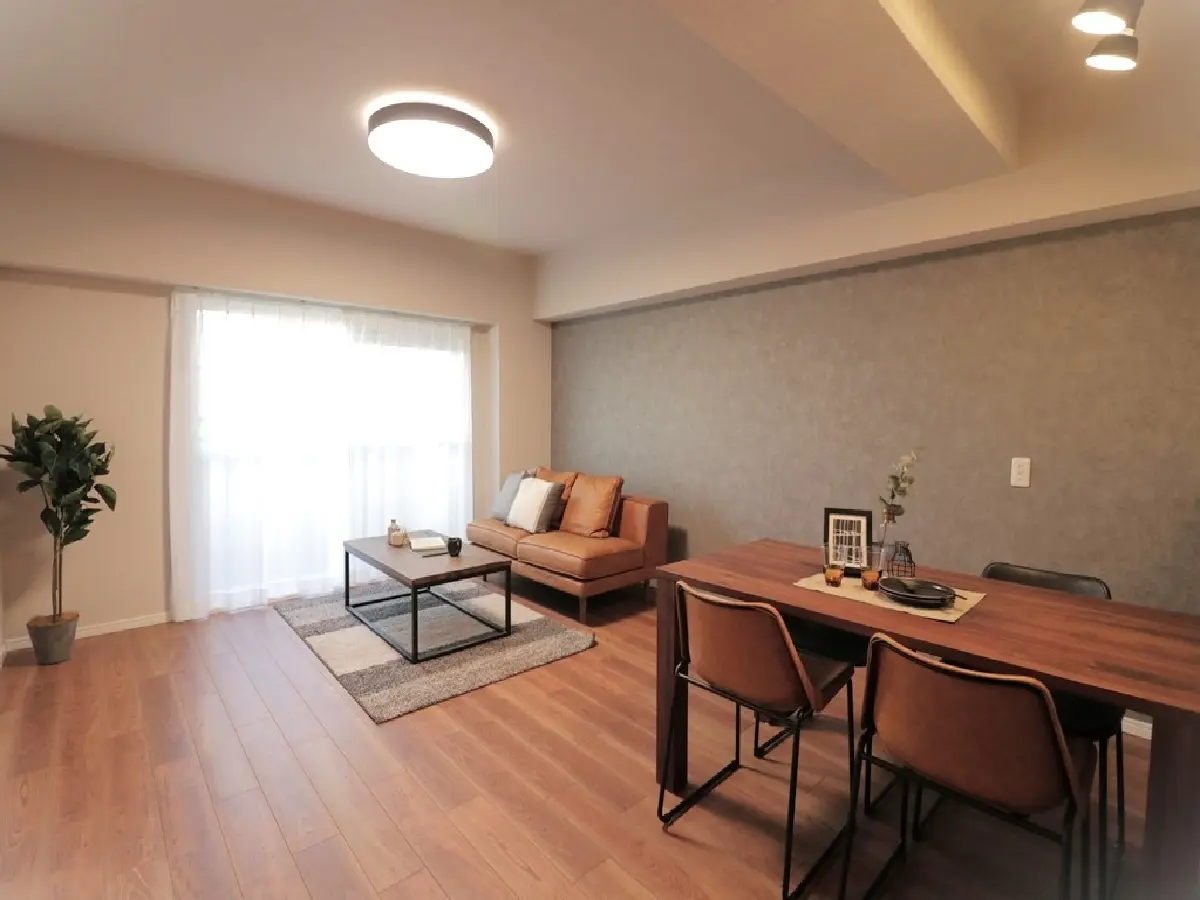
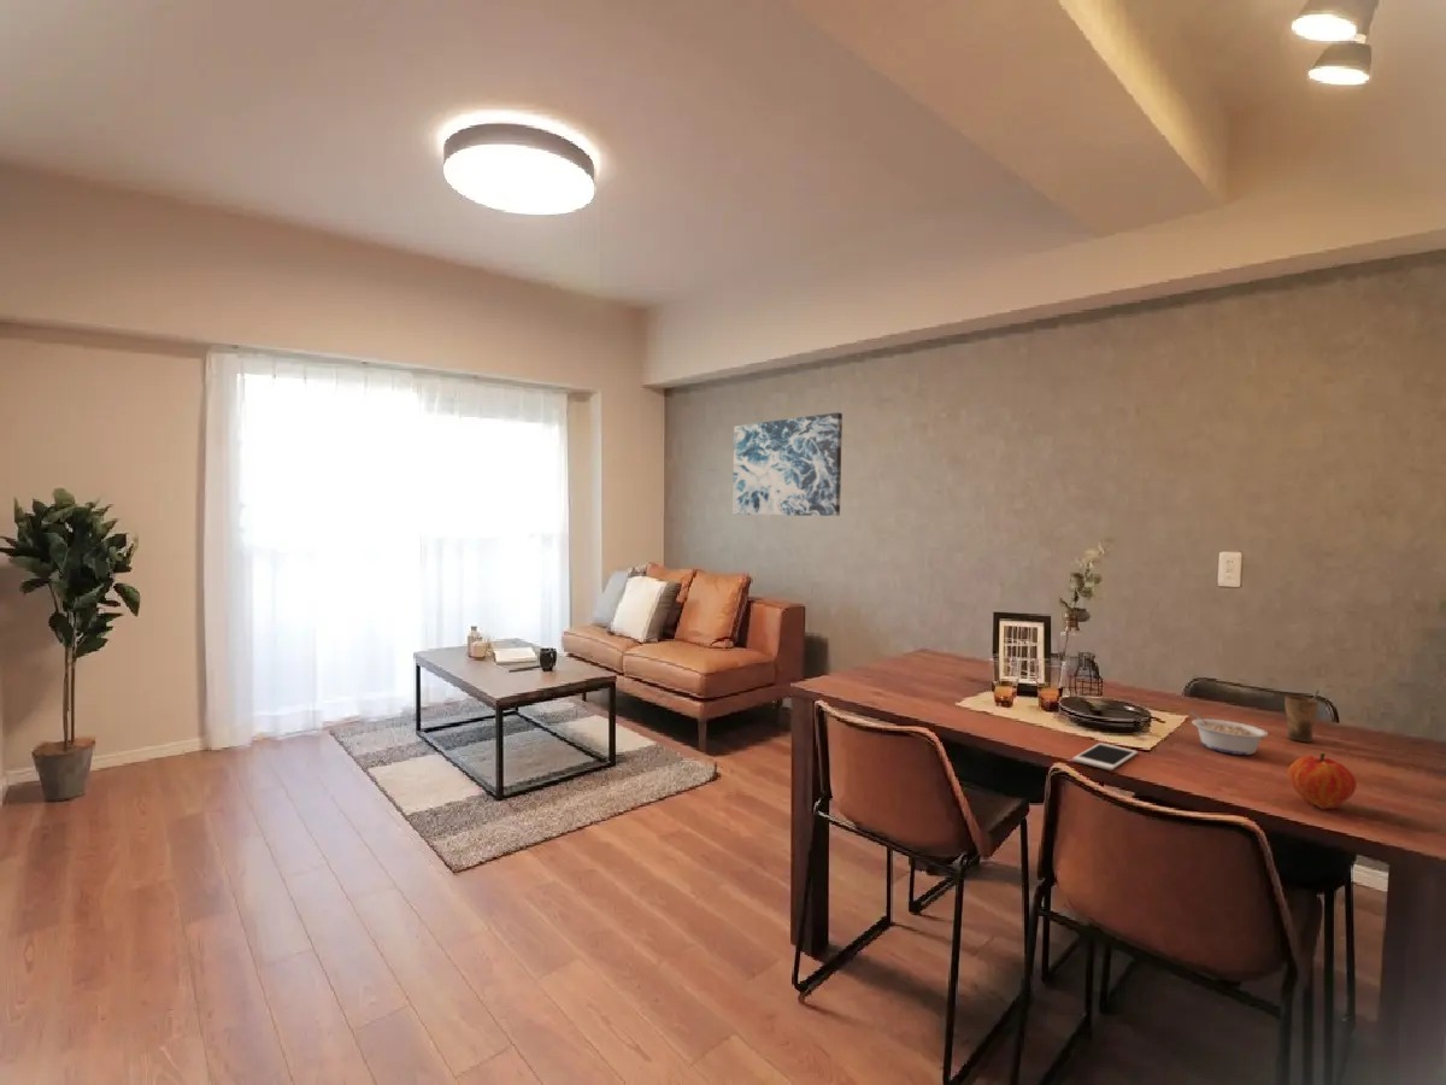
+ wall art (783, 468)
+ legume (1224, 734)
+ fruit (1321, 779)
+ cup (1300, 714)
+ cell phone (1105, 756)
